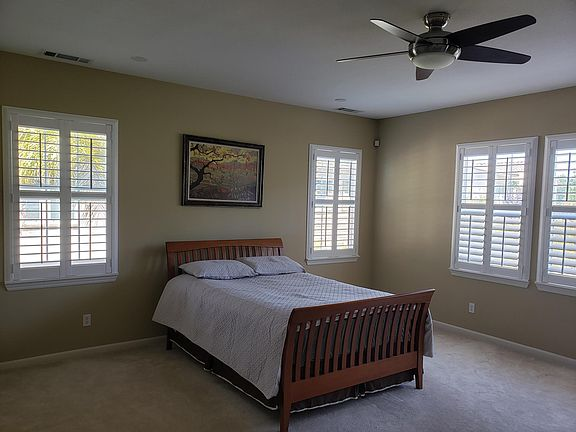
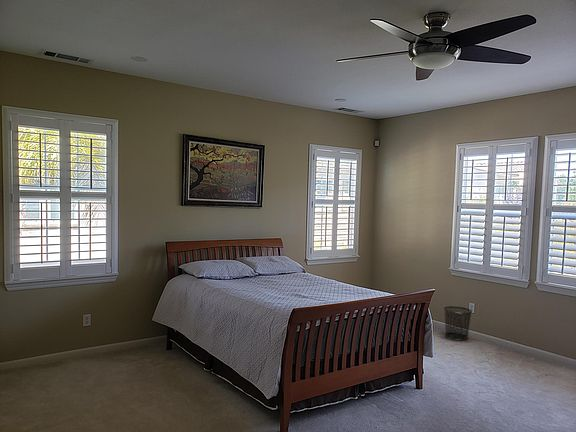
+ waste bin (457, 323)
